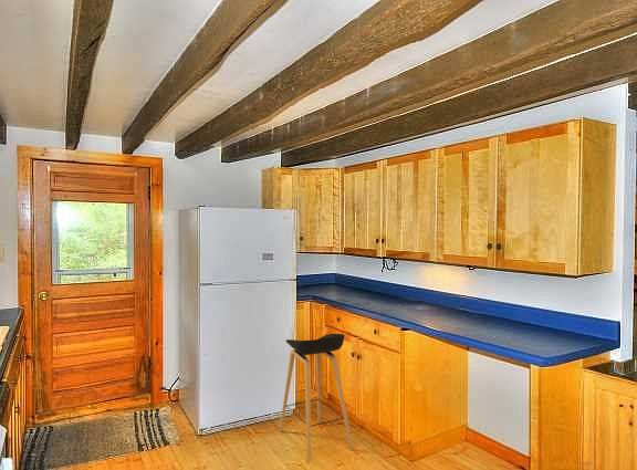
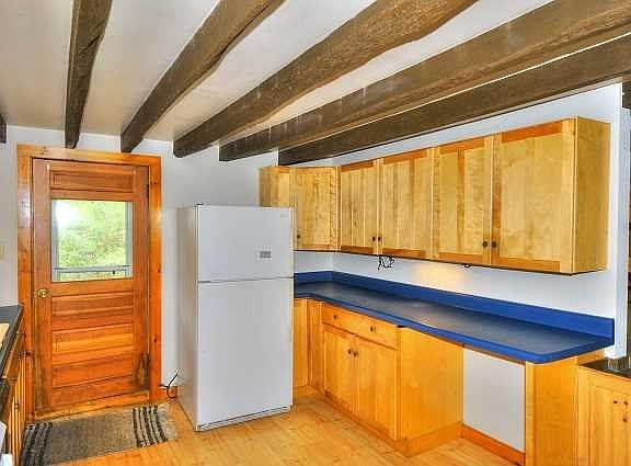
- stool (316, 385)
